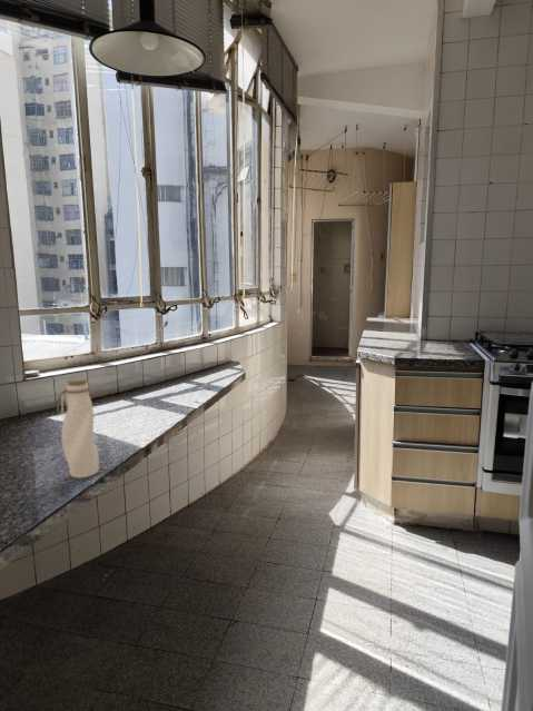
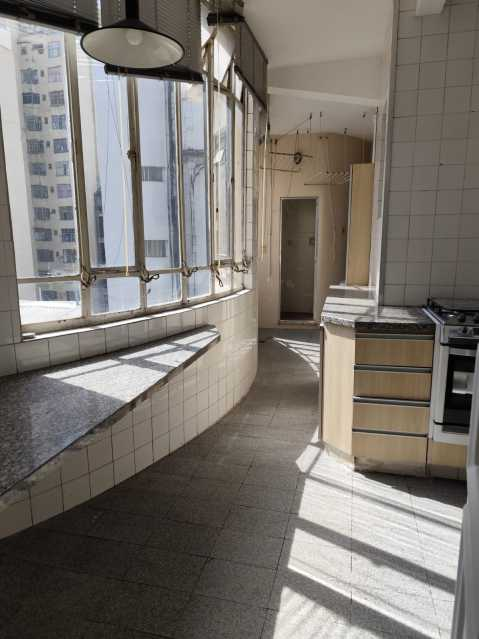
- water bottle (78, 427)
